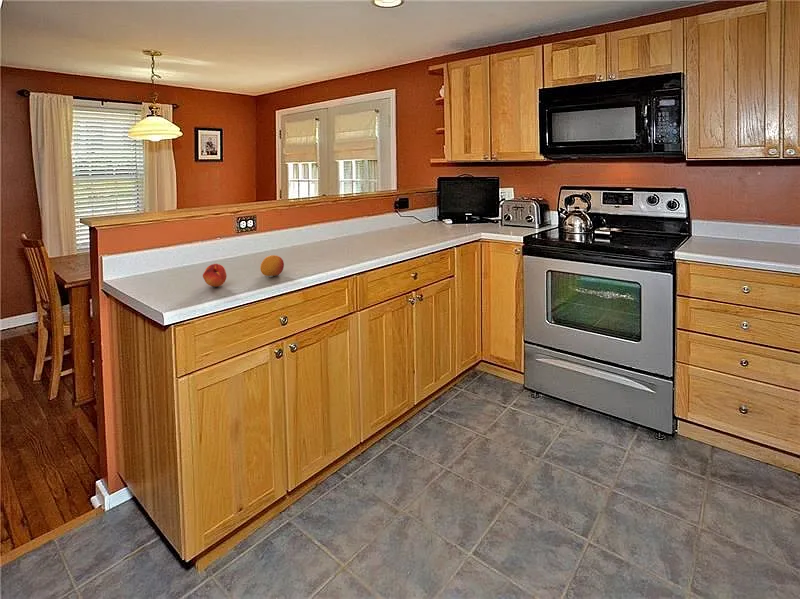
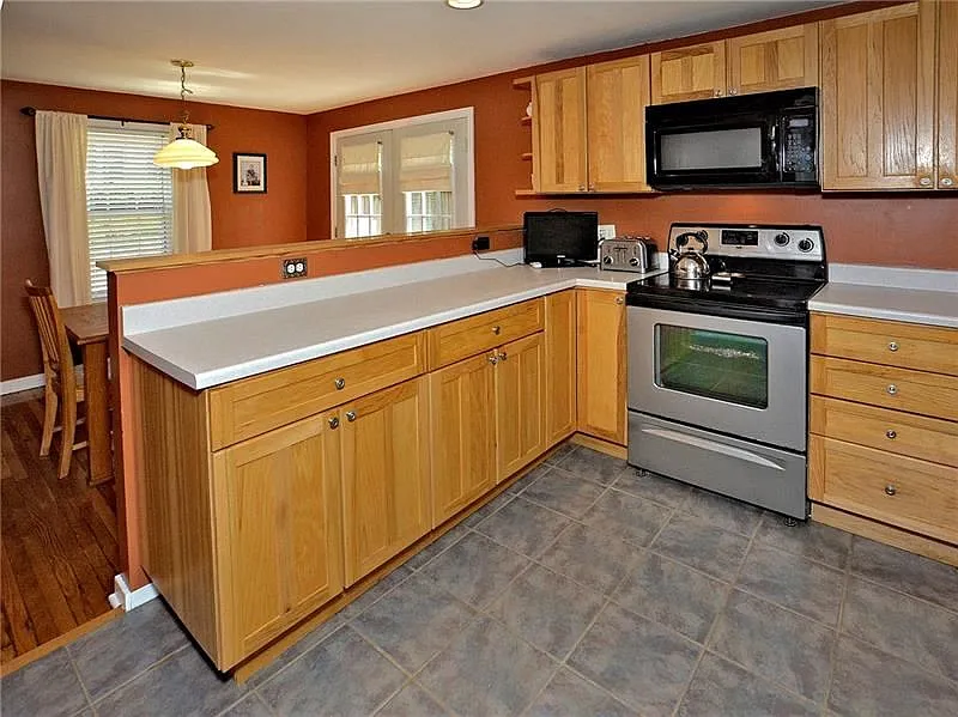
- fruit (214, 275)
- fruit (272, 265)
